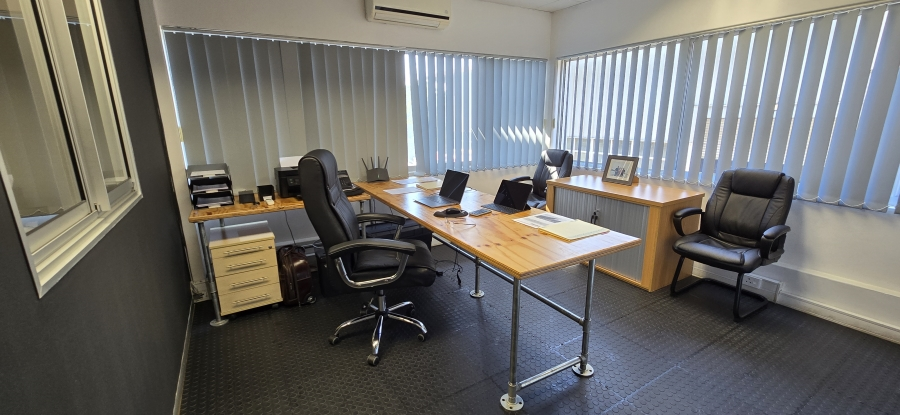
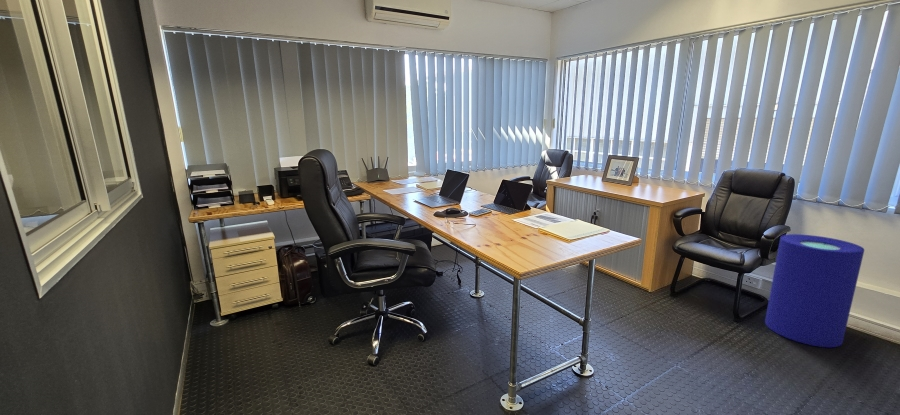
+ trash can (814, 286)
